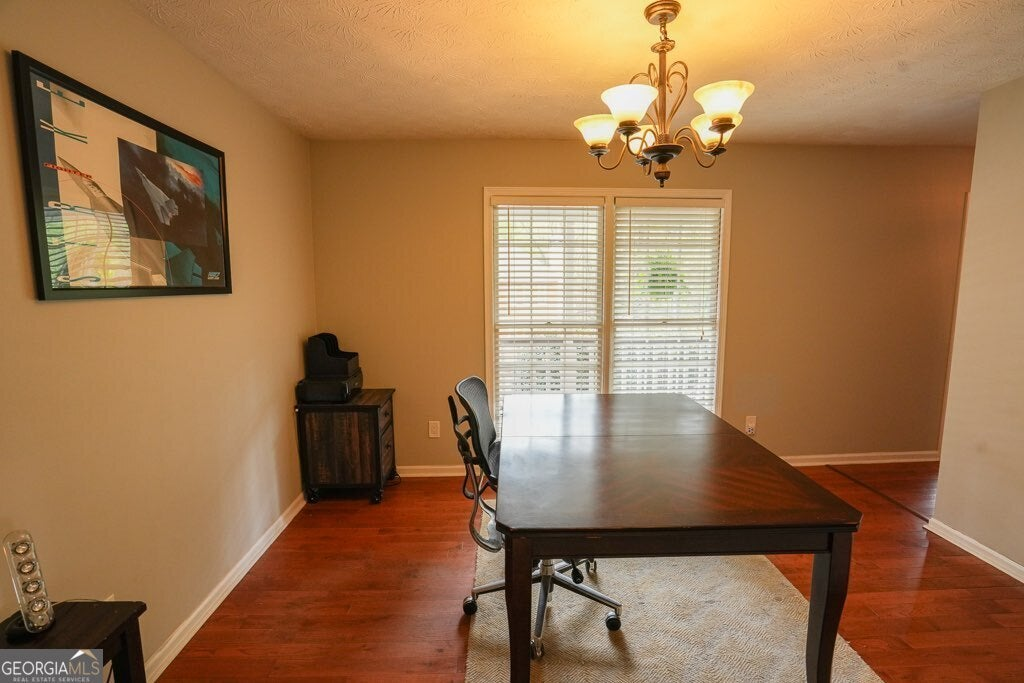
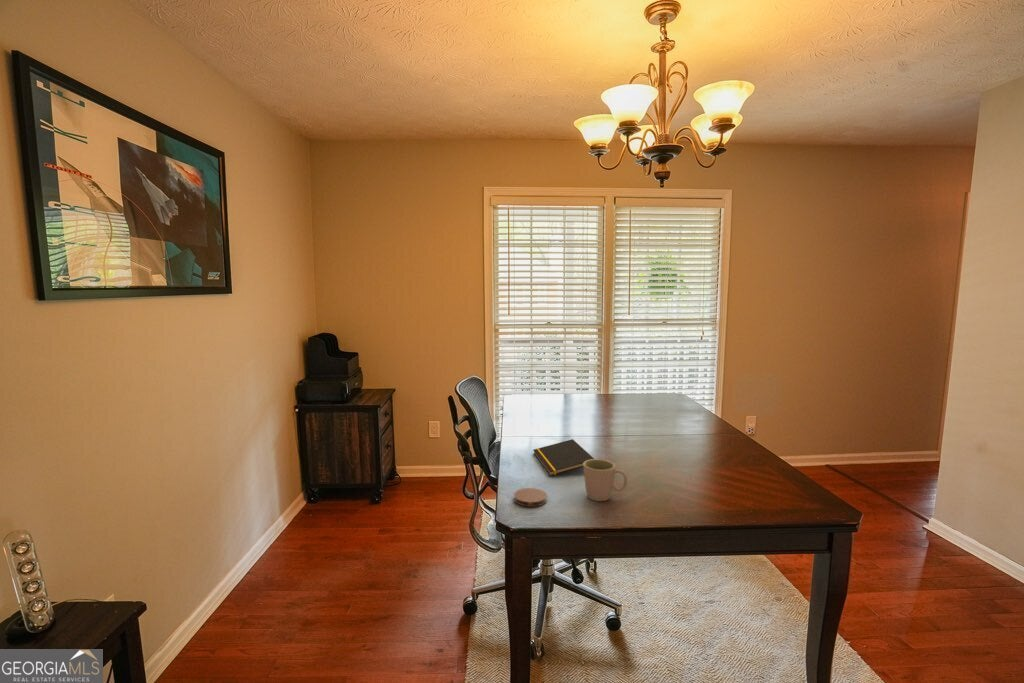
+ coaster (530, 496)
+ notepad (562, 456)
+ mug (604, 481)
